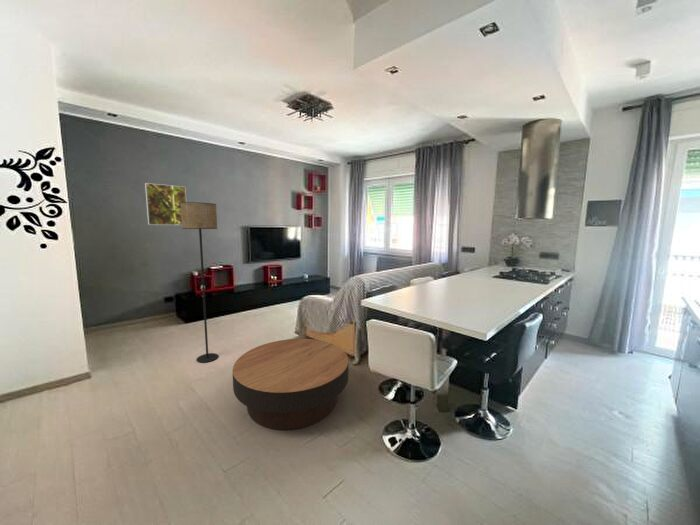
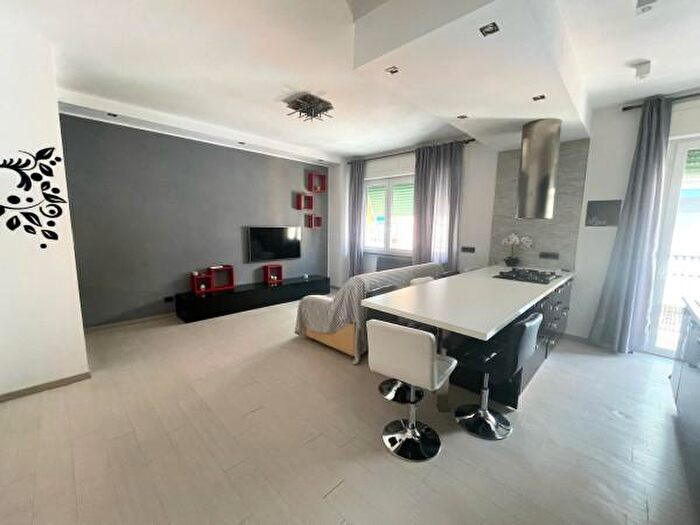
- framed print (167, 205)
- floor lamp (203, 283)
- coffee table (293, 379)
